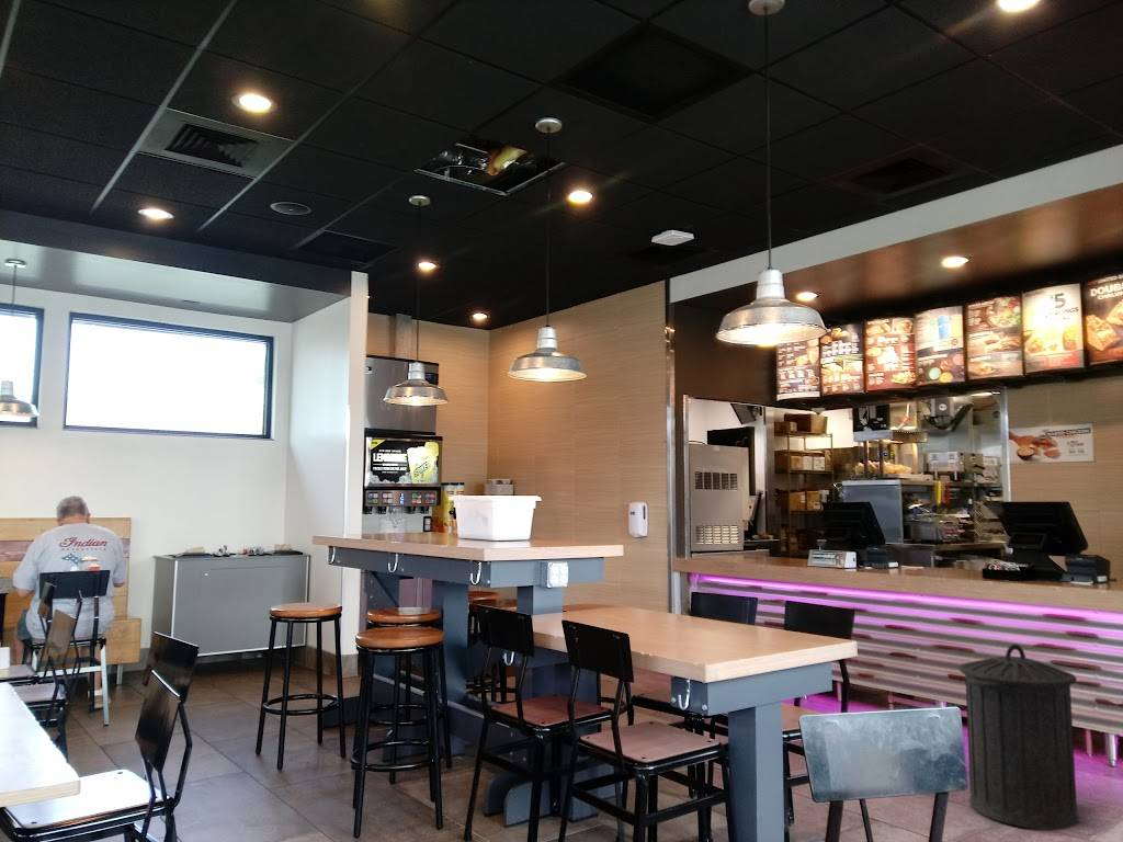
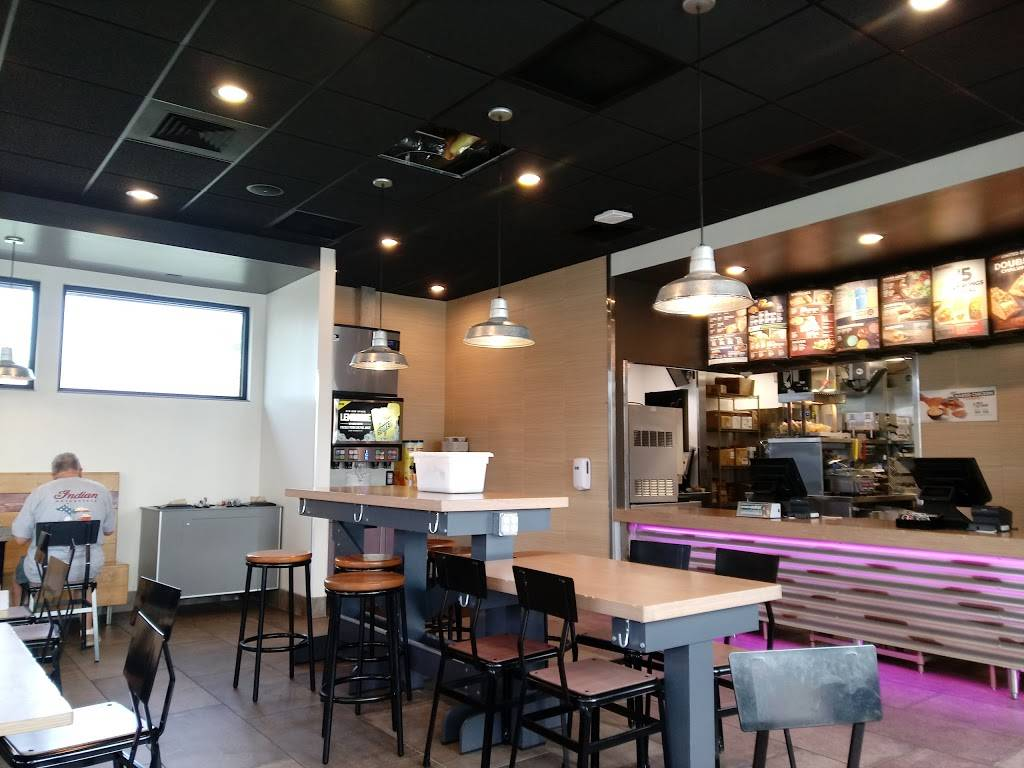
- trash can (1018, 727)
